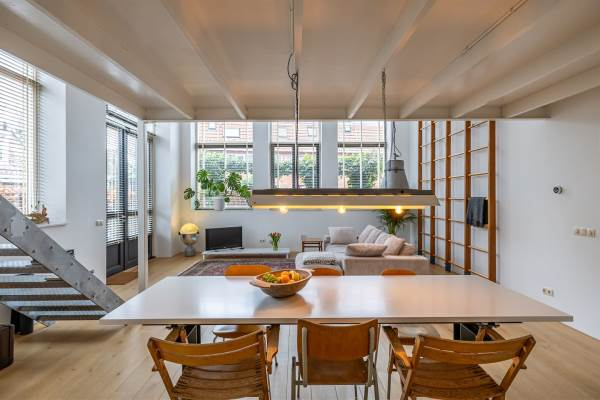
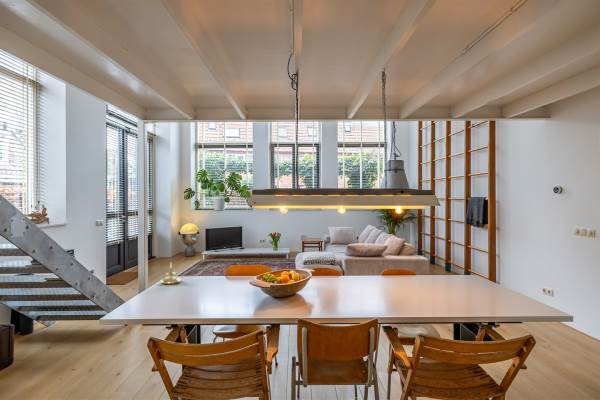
+ candle holder (172, 272)
